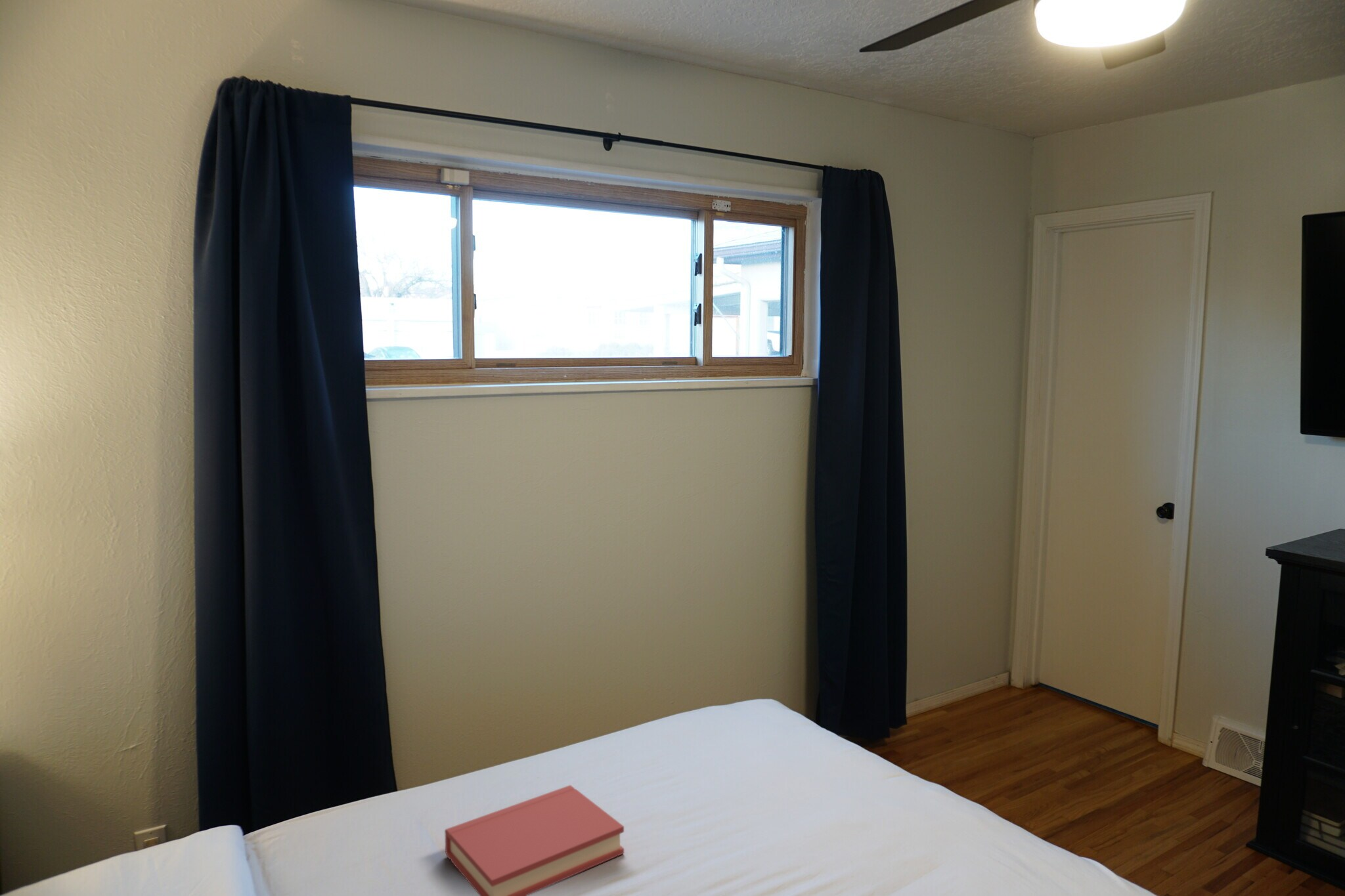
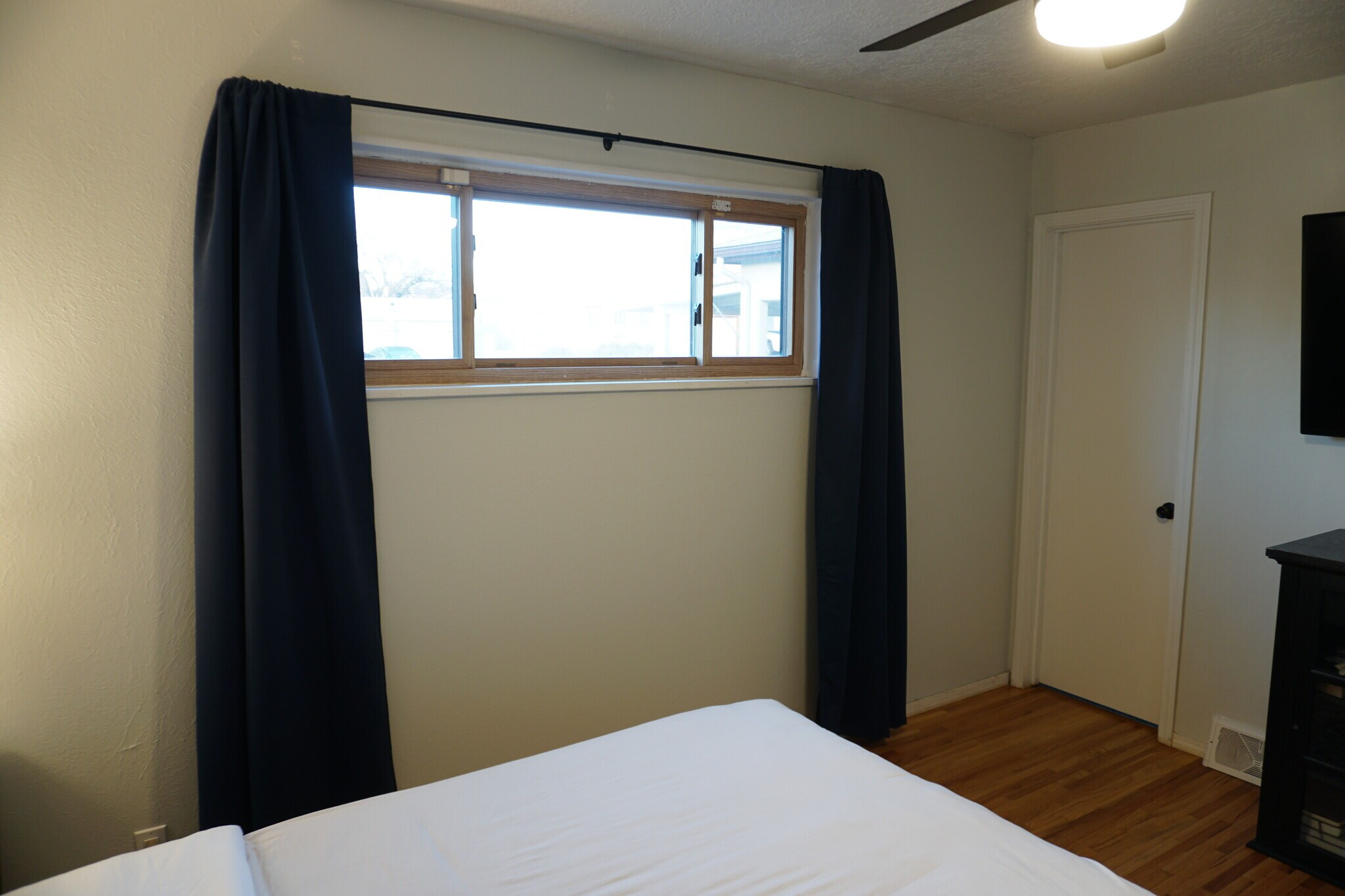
- hardback book (535, 840)
